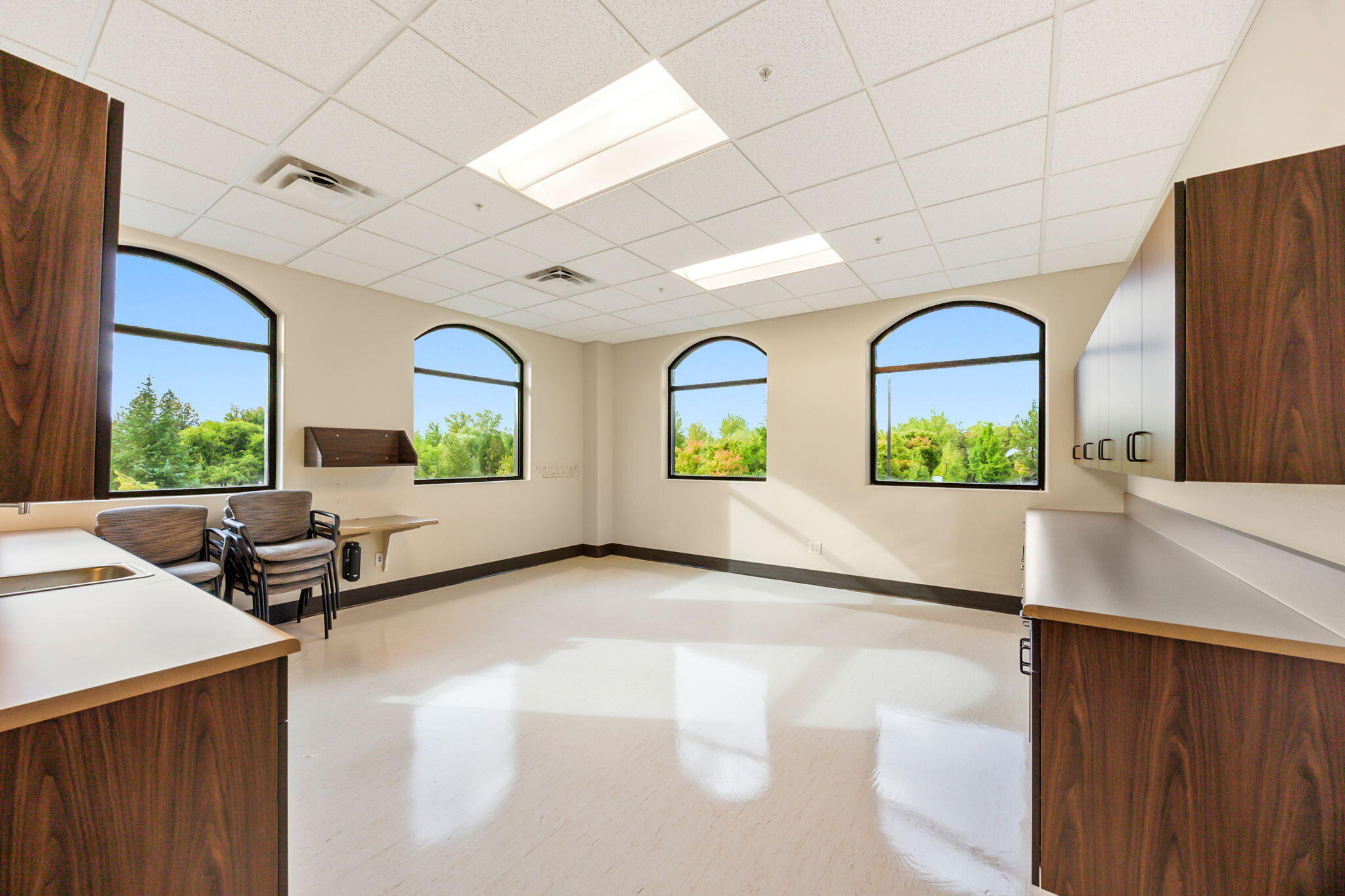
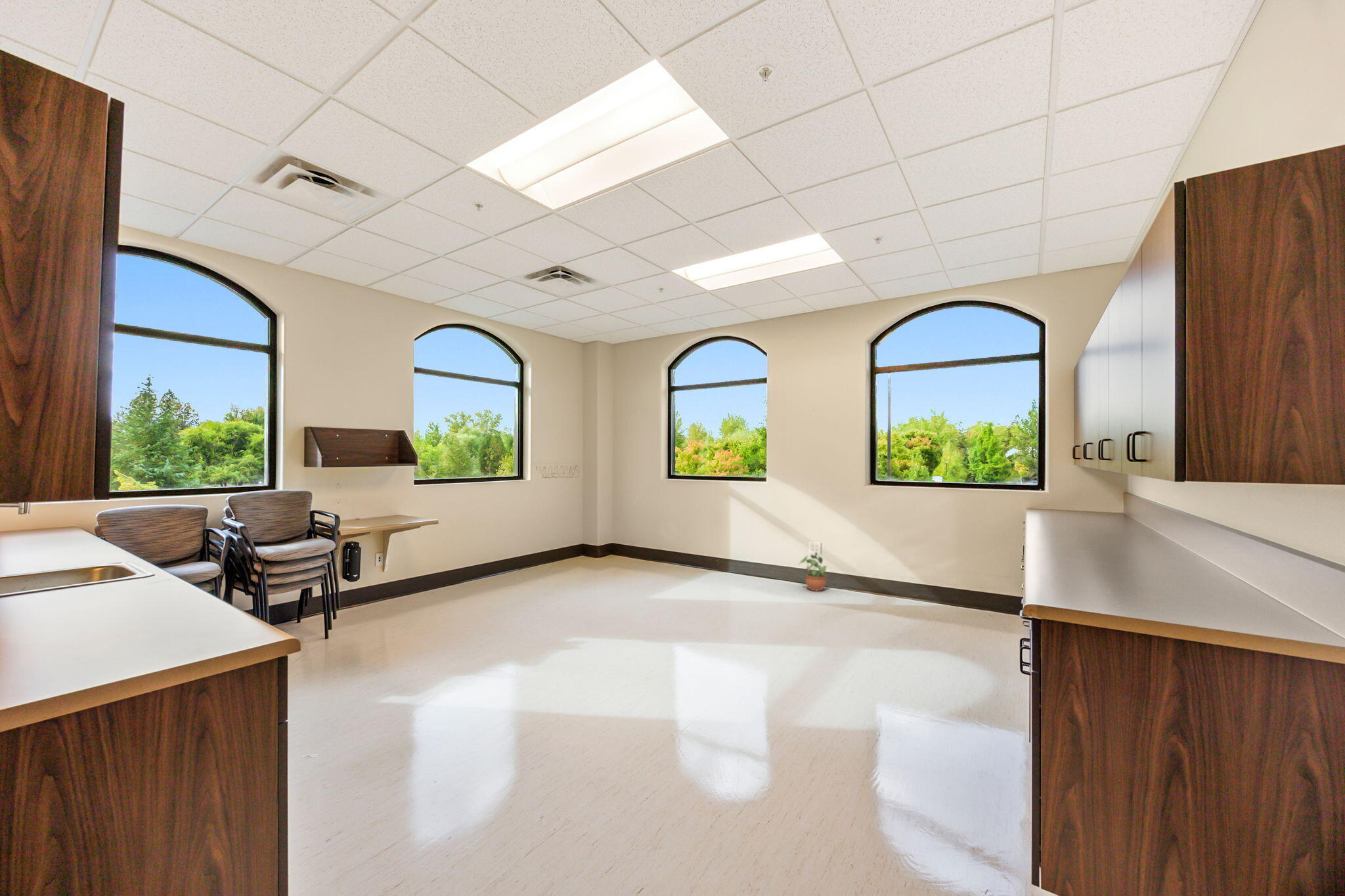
+ potted plant (815, 570)
